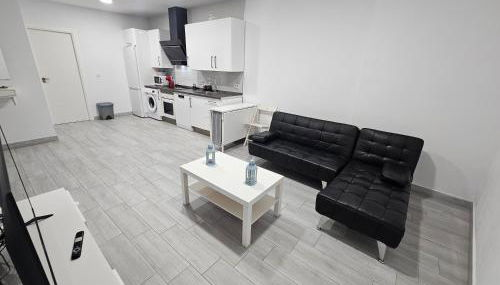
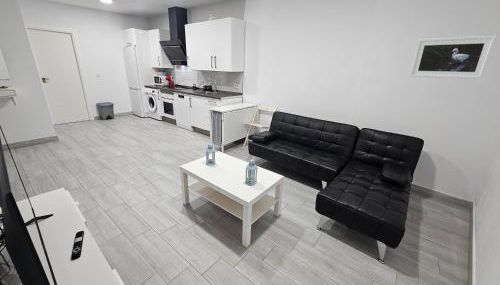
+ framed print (448, 58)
